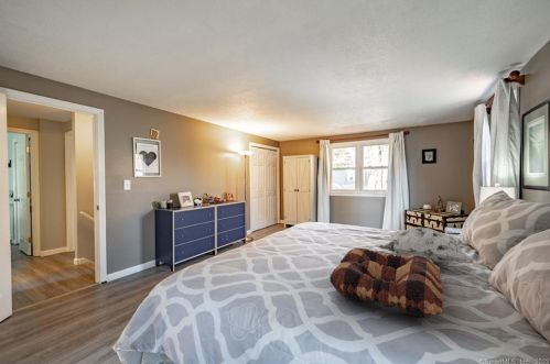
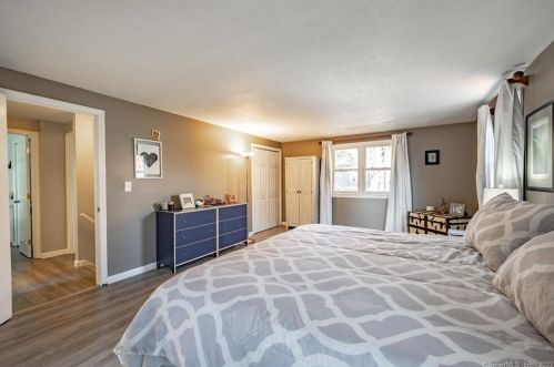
- seat cushion (382, 274)
- decorative pillow (422, 244)
